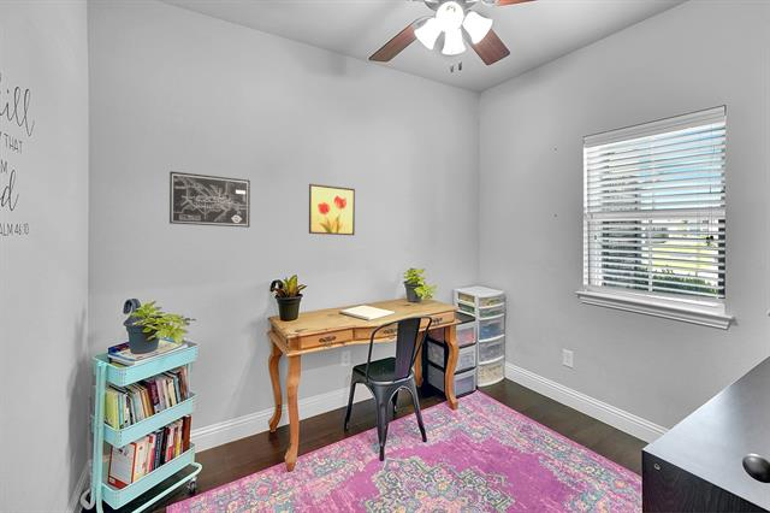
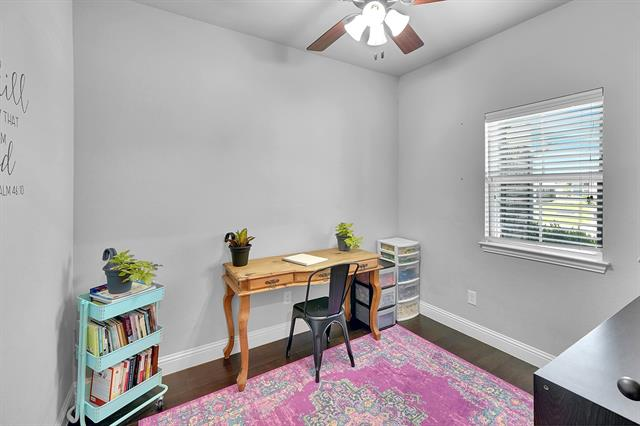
- wall art (332, 210)
- wall art (211, 200)
